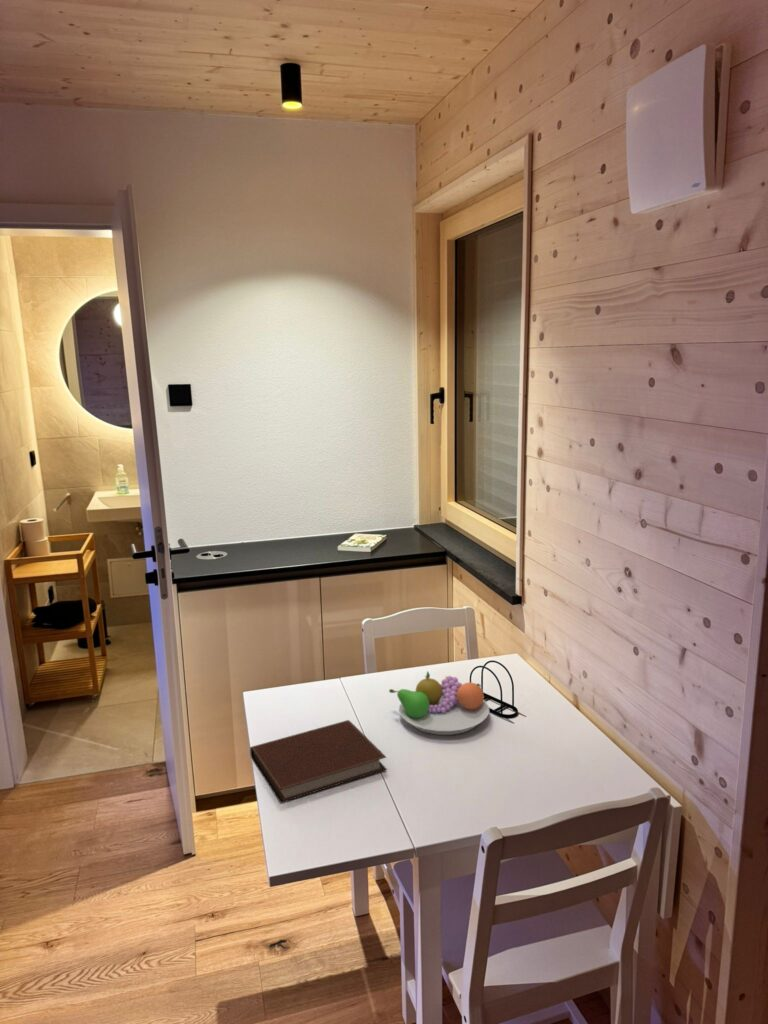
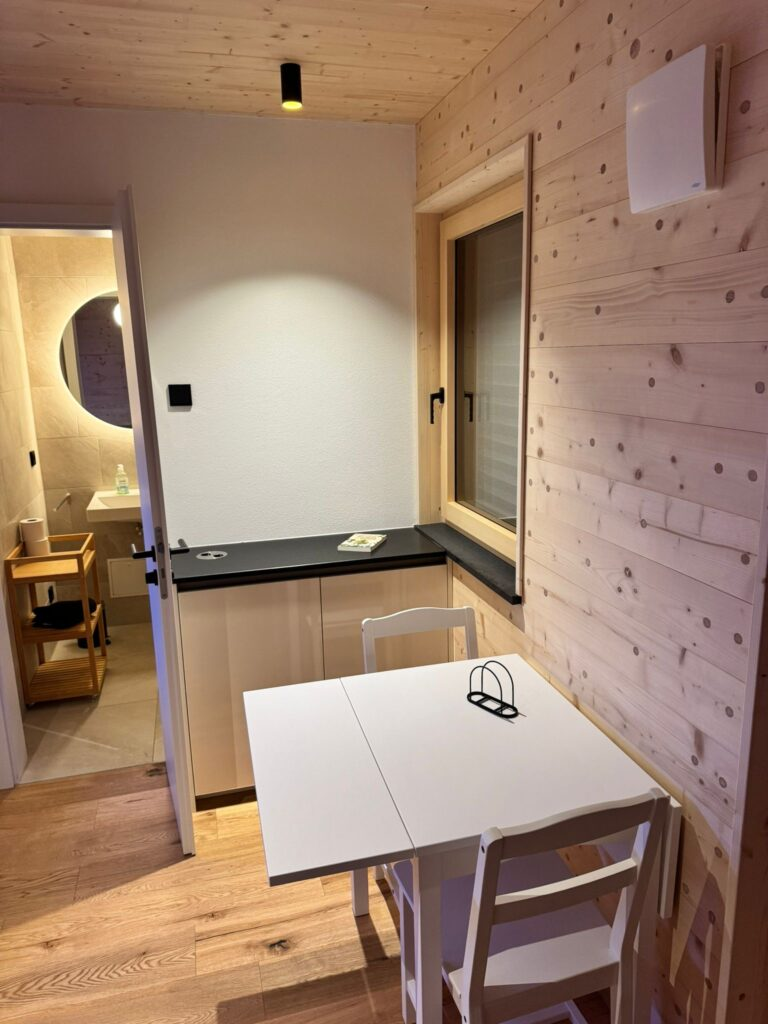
- notebook (317, 757)
- fruit bowl (440, 699)
